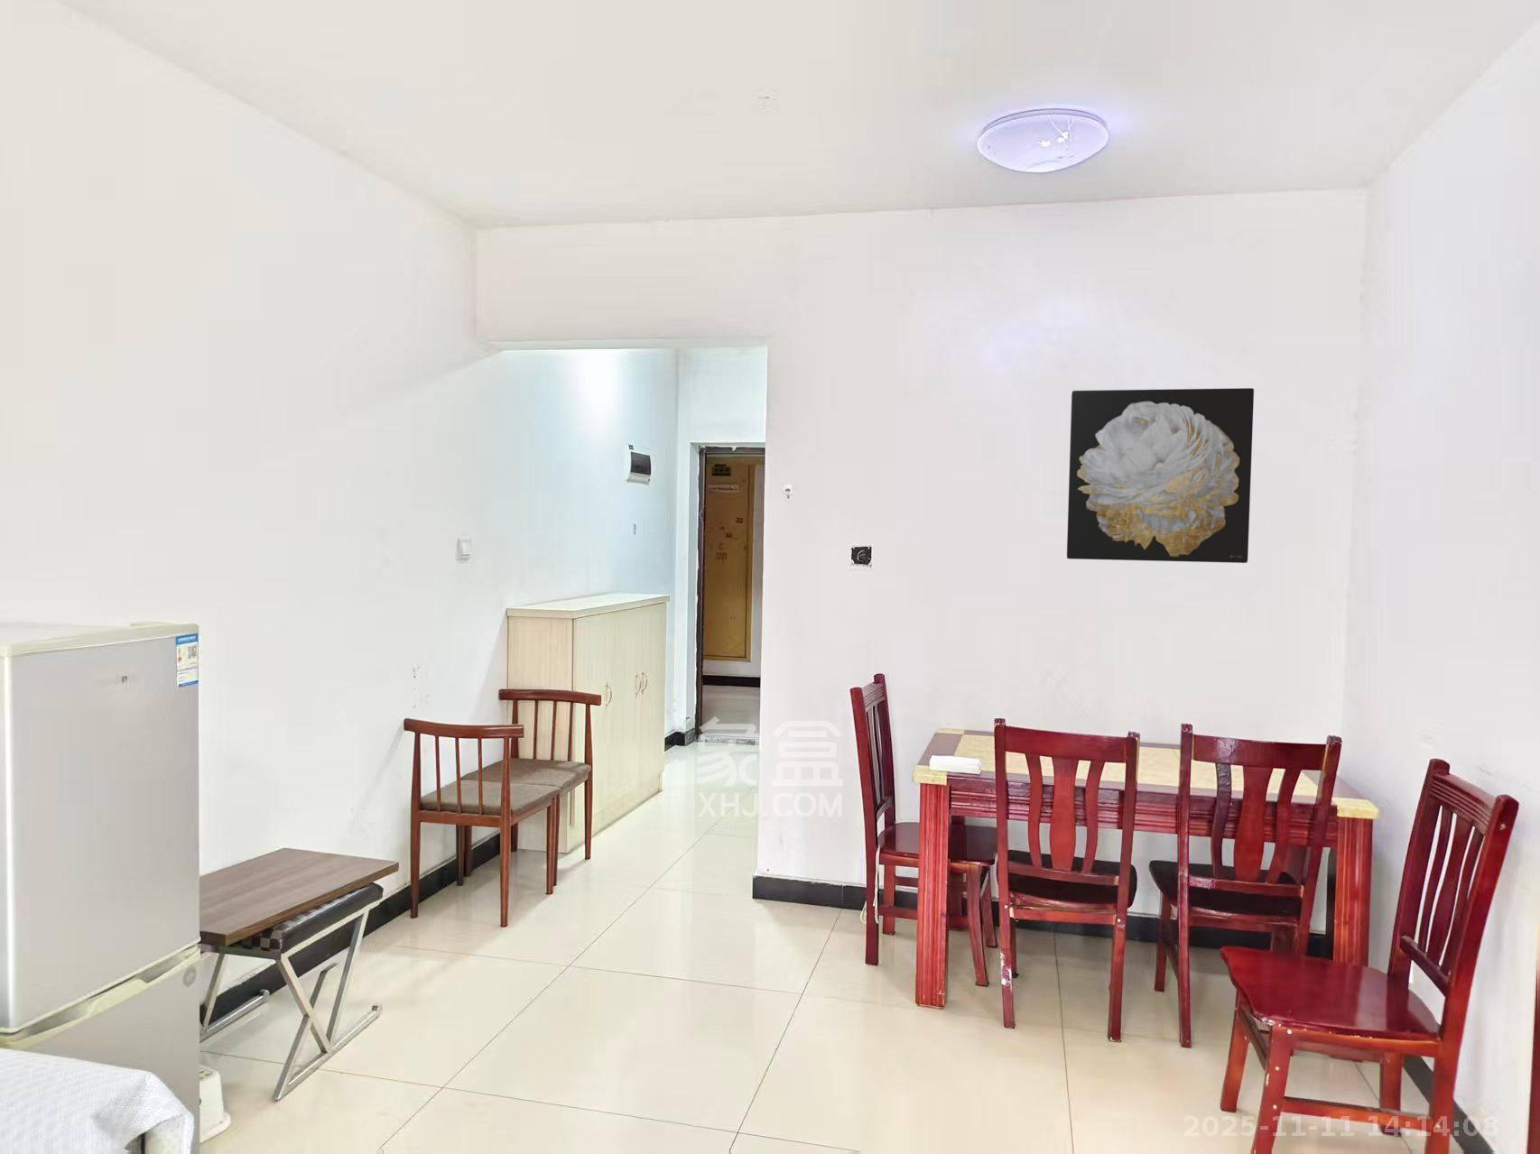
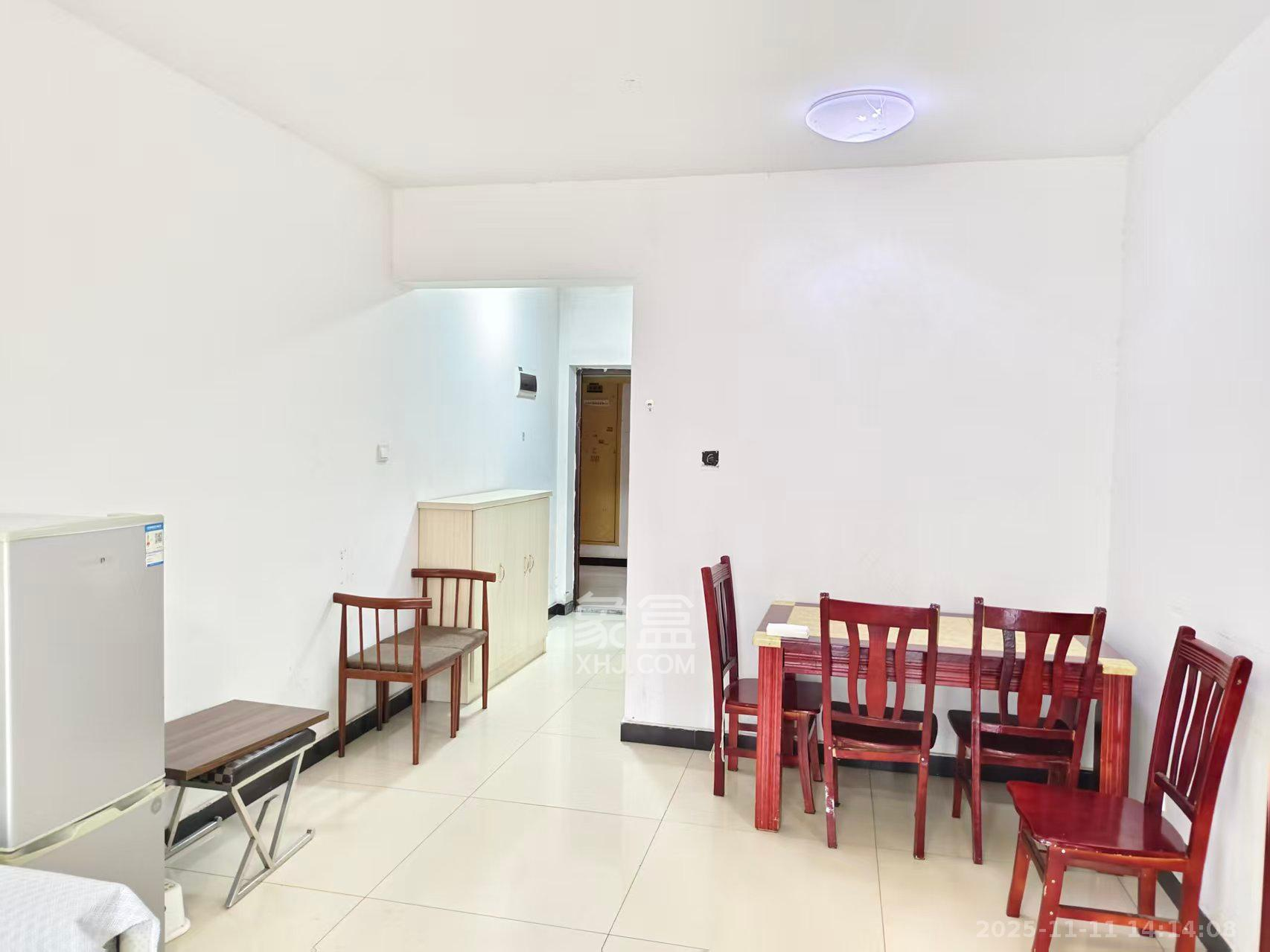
- wall art (1157, 475)
